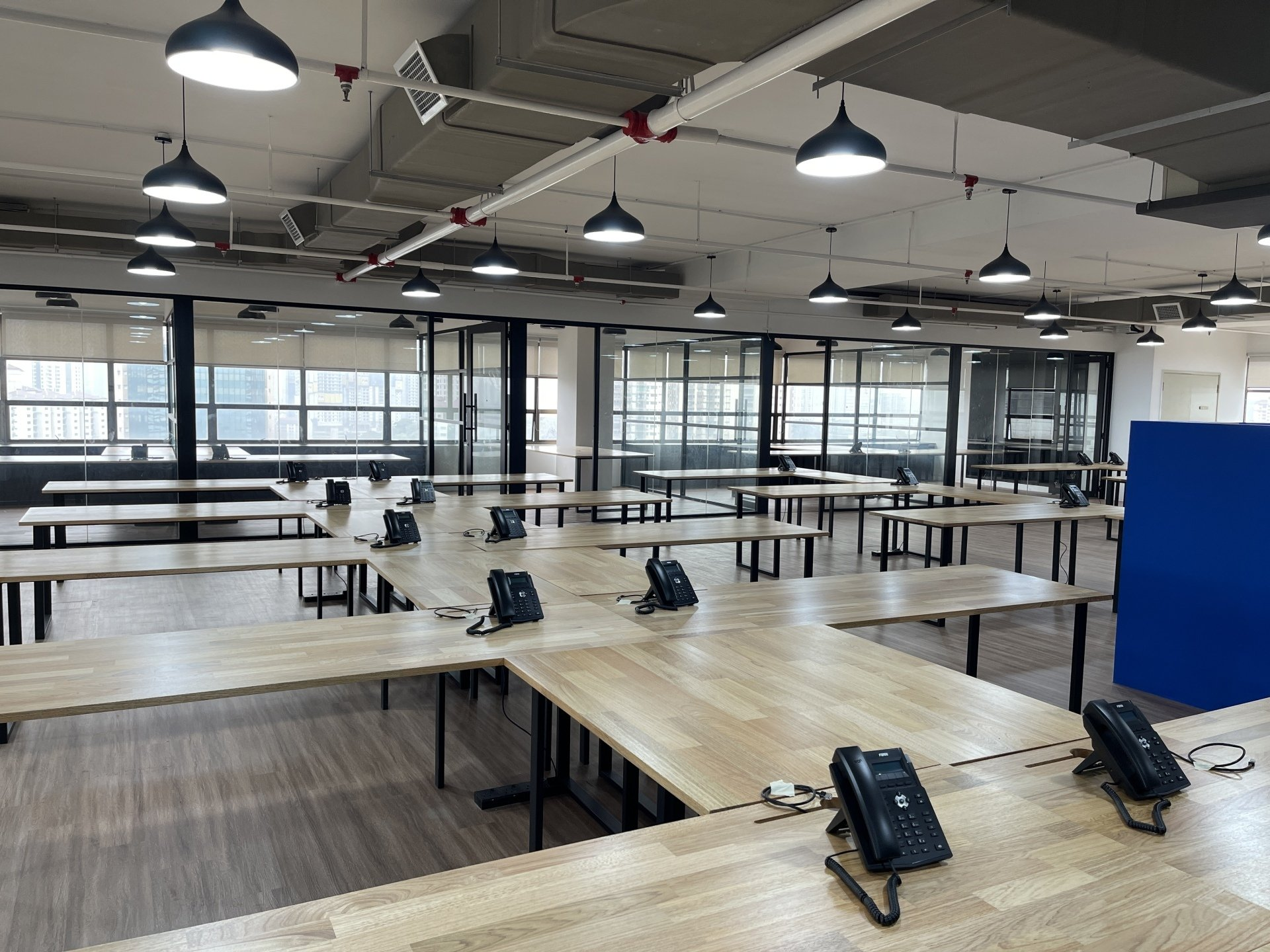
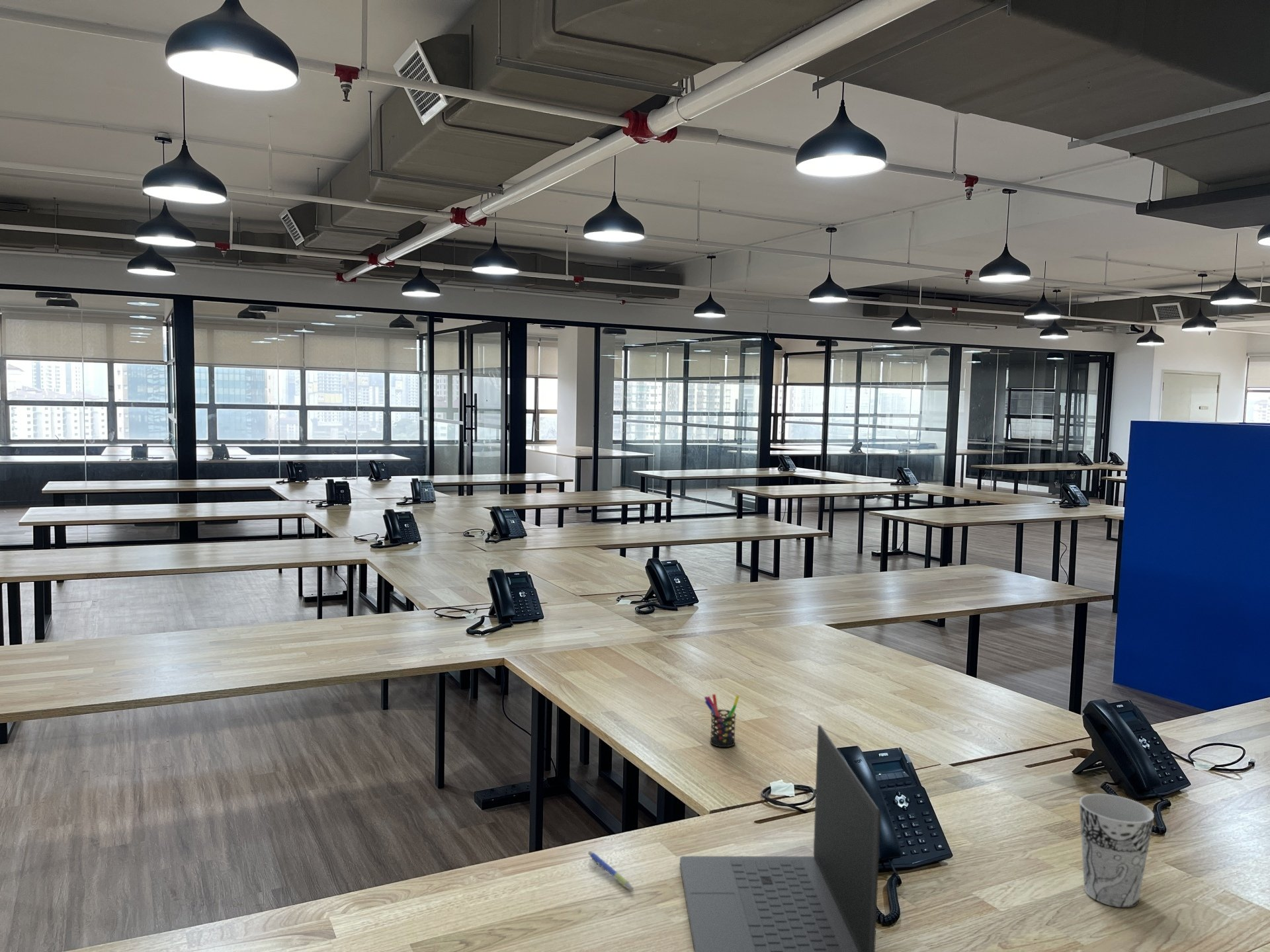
+ laptop (767, 856)
+ pen holder (724, 719)
+ cup (1113, 851)
+ pen (611, 870)
